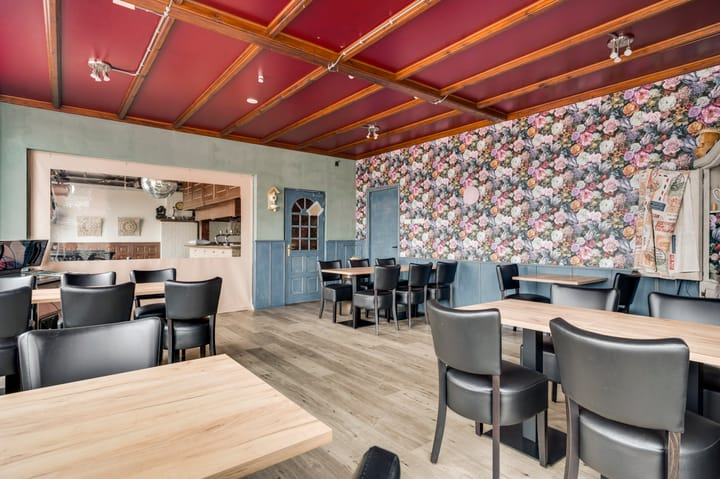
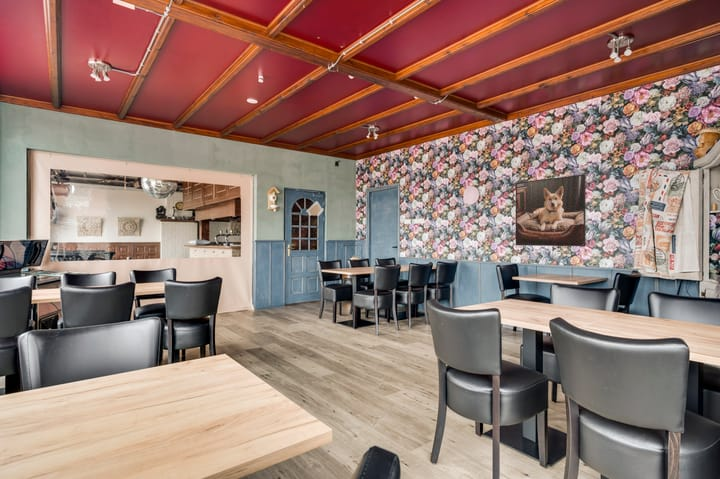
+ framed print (548, 212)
